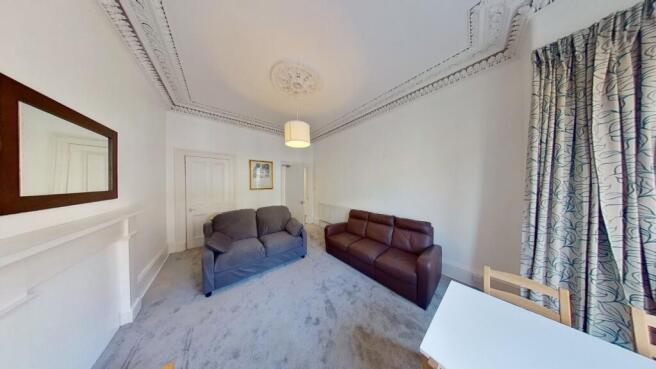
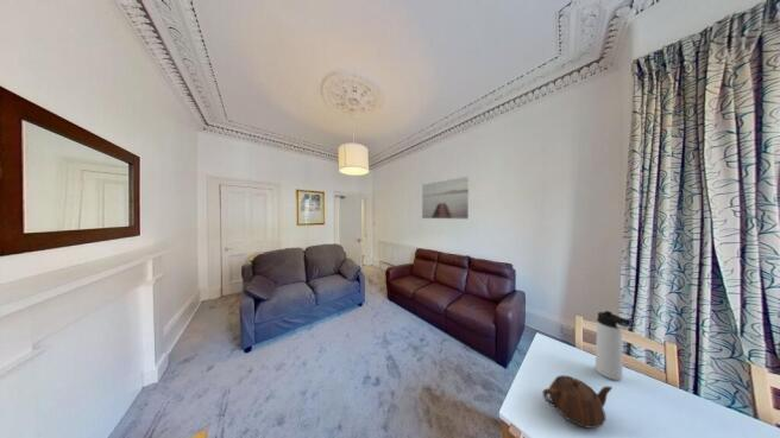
+ teapot (577, 396)
+ wall art (442, 199)
+ thermos bottle (612, 345)
